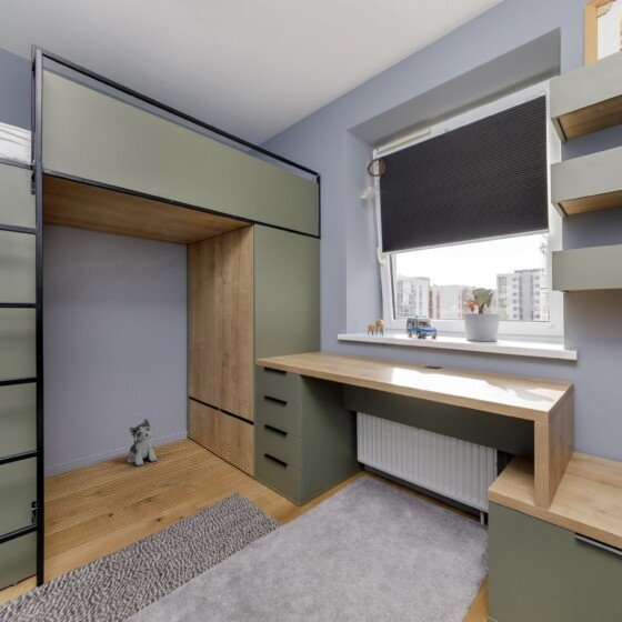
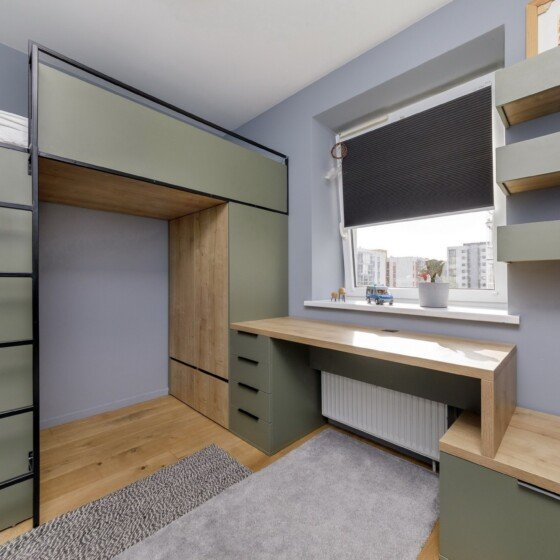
- plush toy (141, 438)
